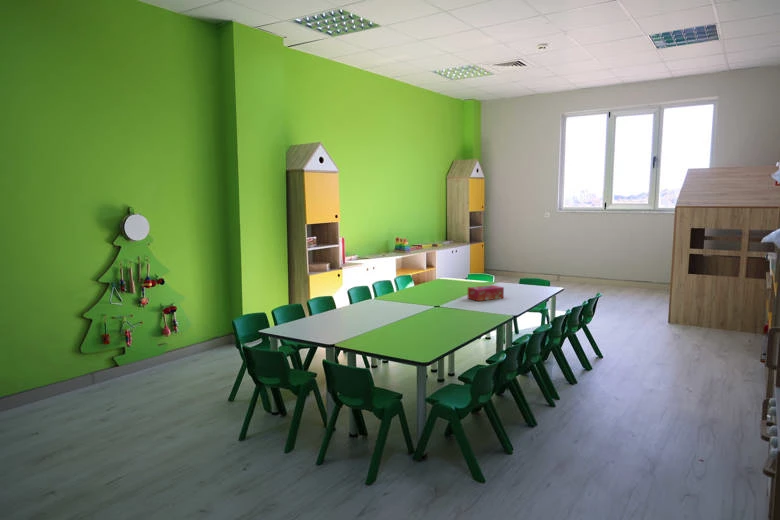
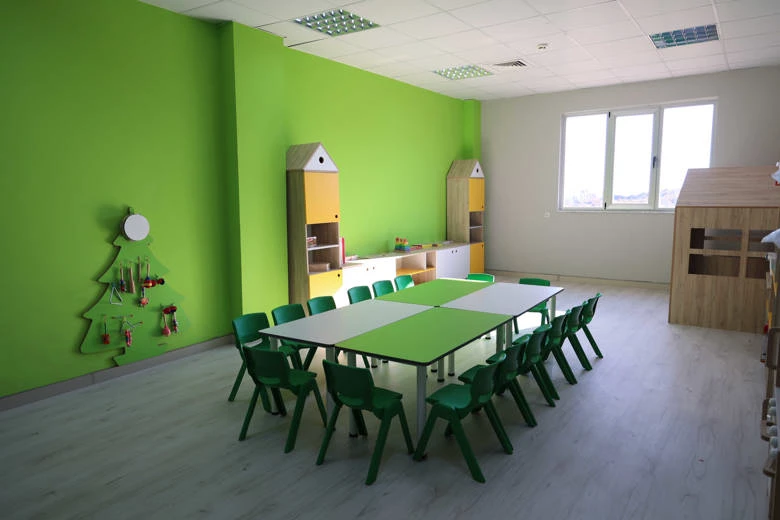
- tissue box (485, 292)
